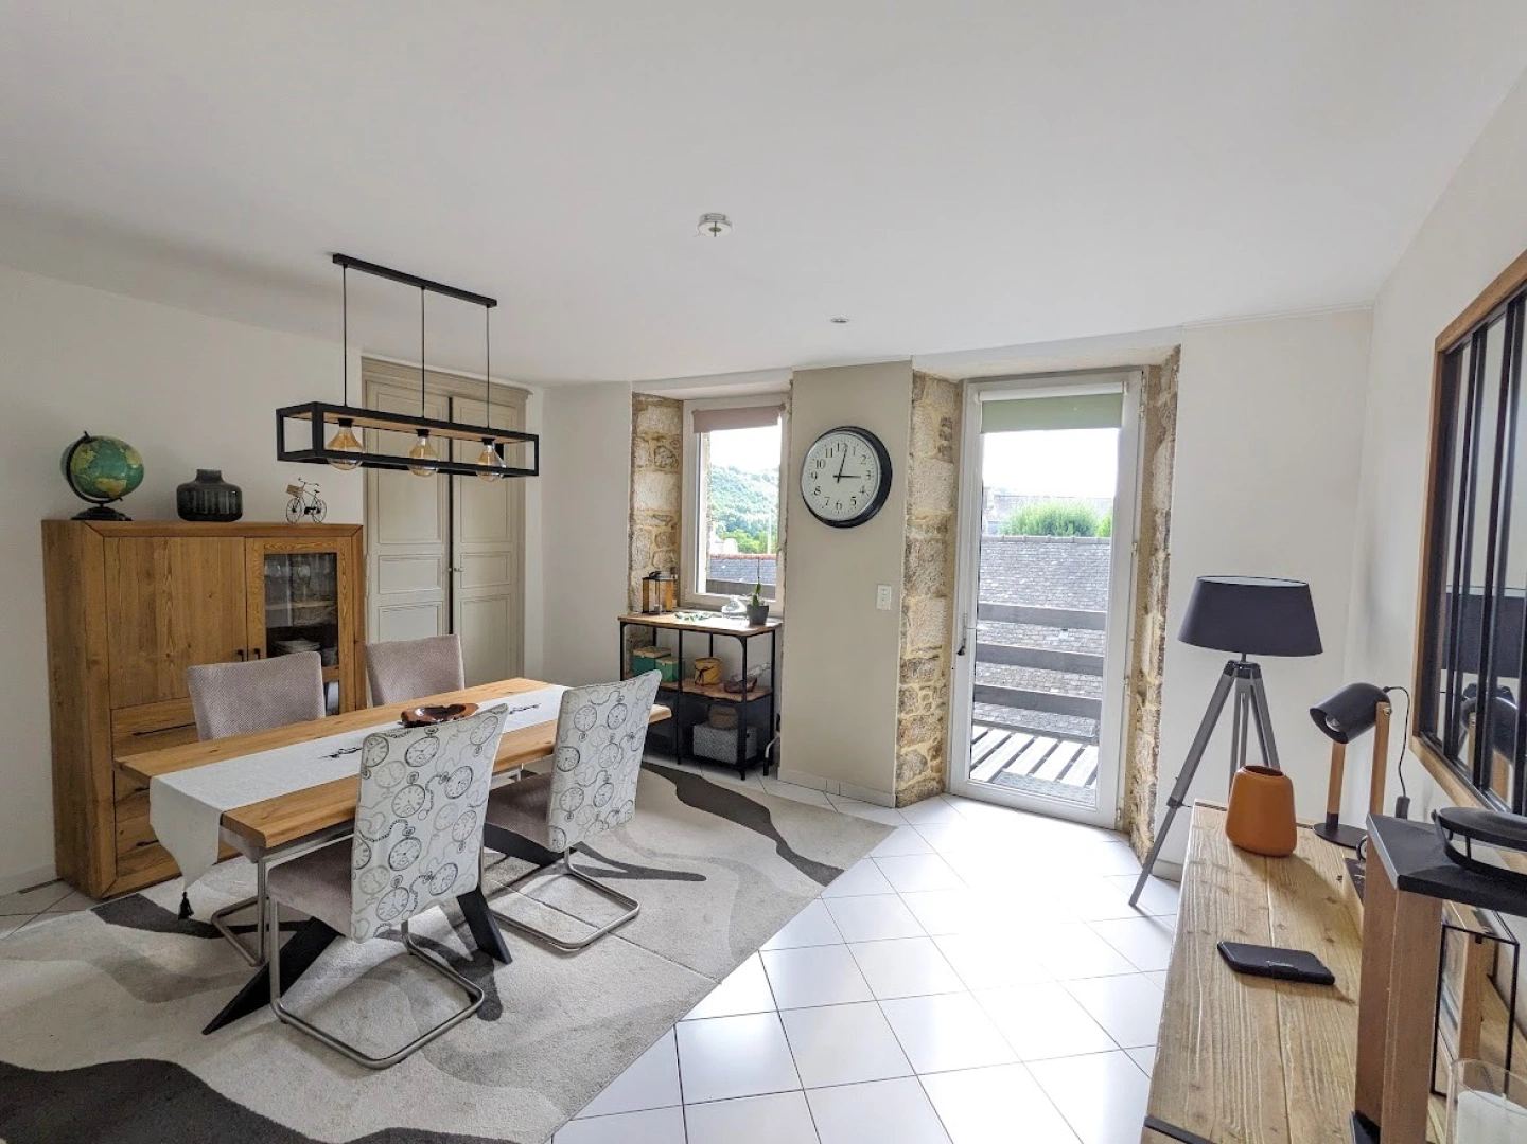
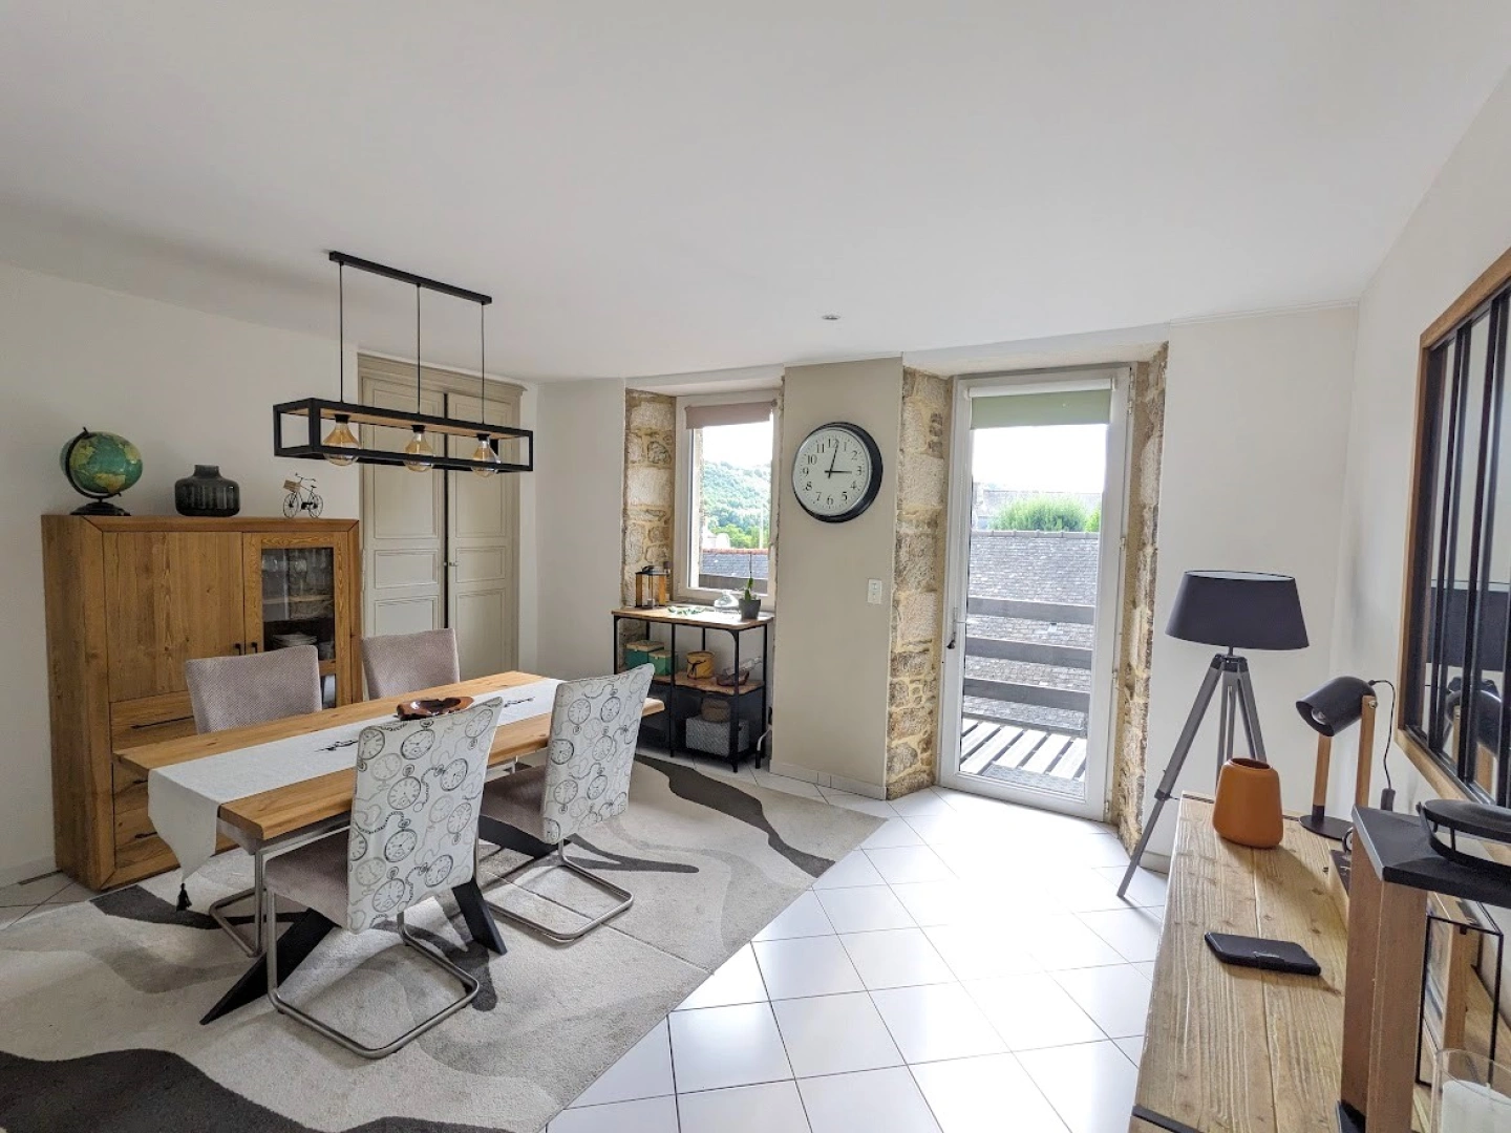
- smoke detector (714, 225)
